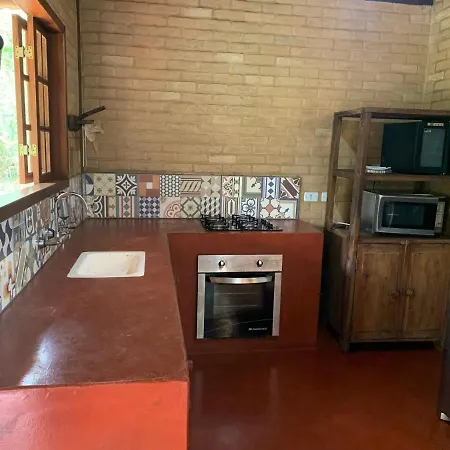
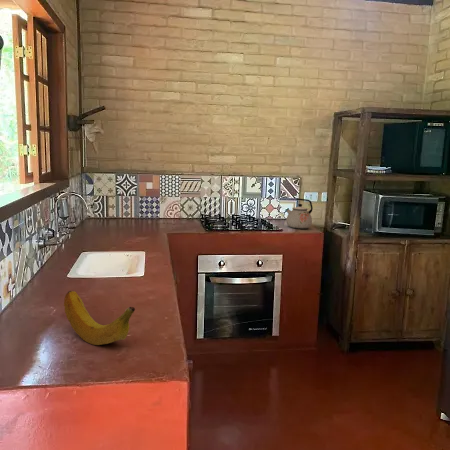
+ kettle (299, 213)
+ fruit (94, 321)
